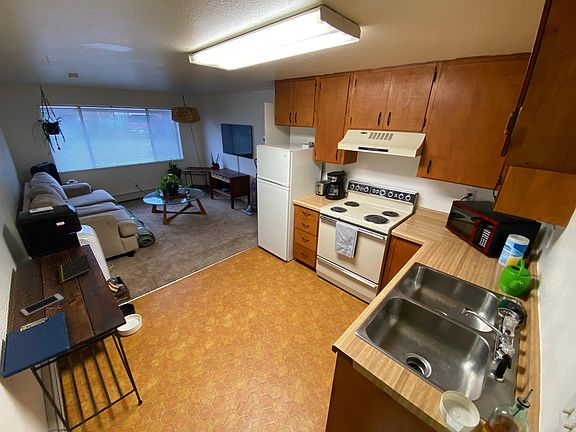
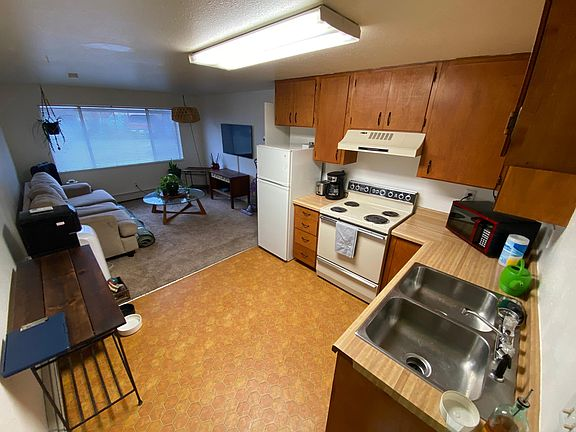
- cell phone (42, 304)
- notepad (74, 268)
